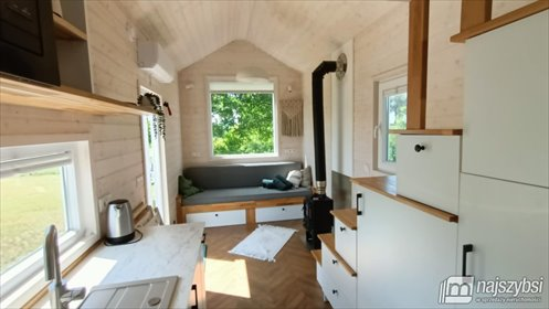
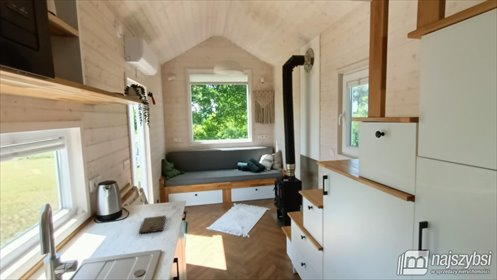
+ cutting board (153, 223)
